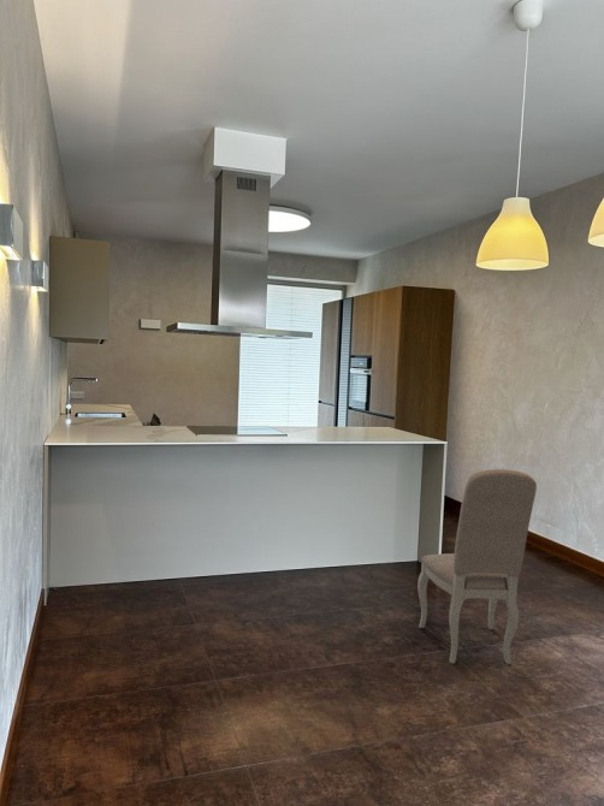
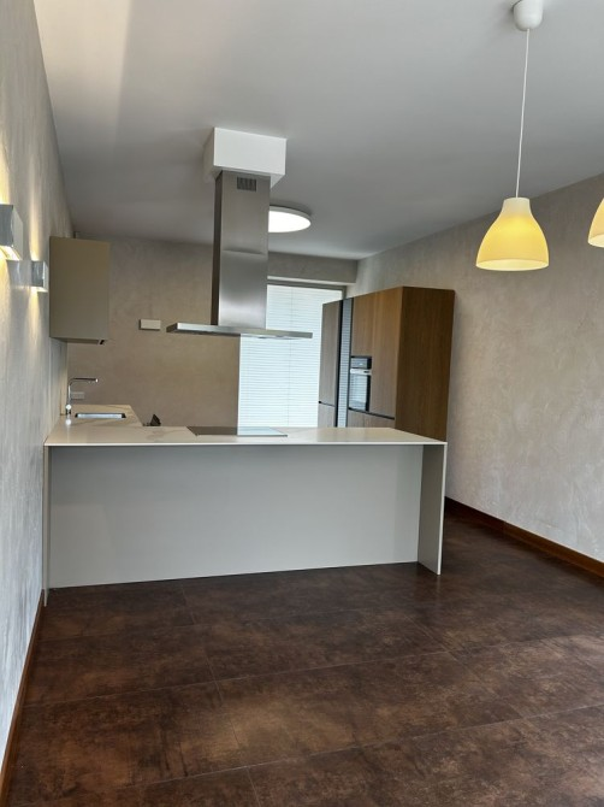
- dining chair (474, 553)
